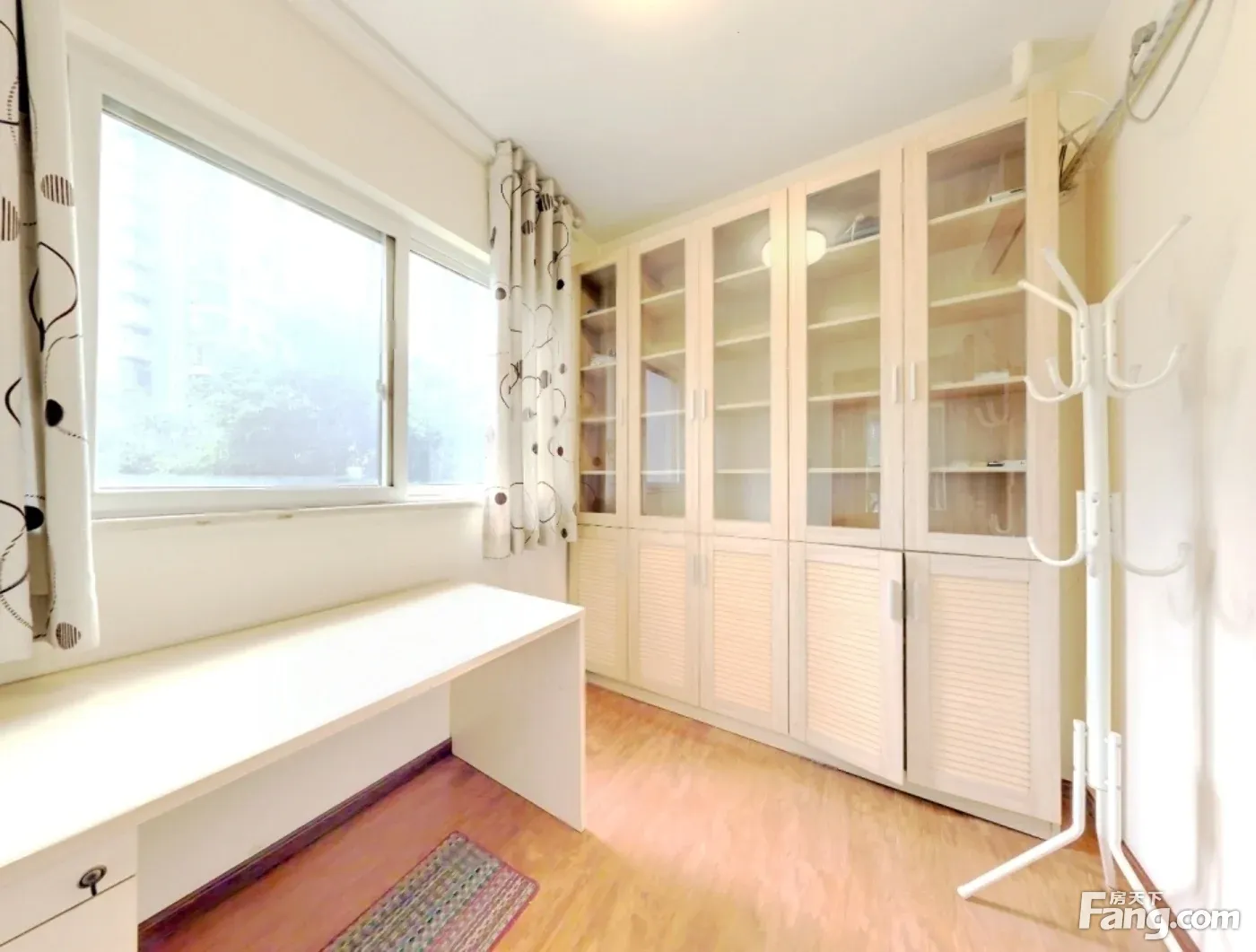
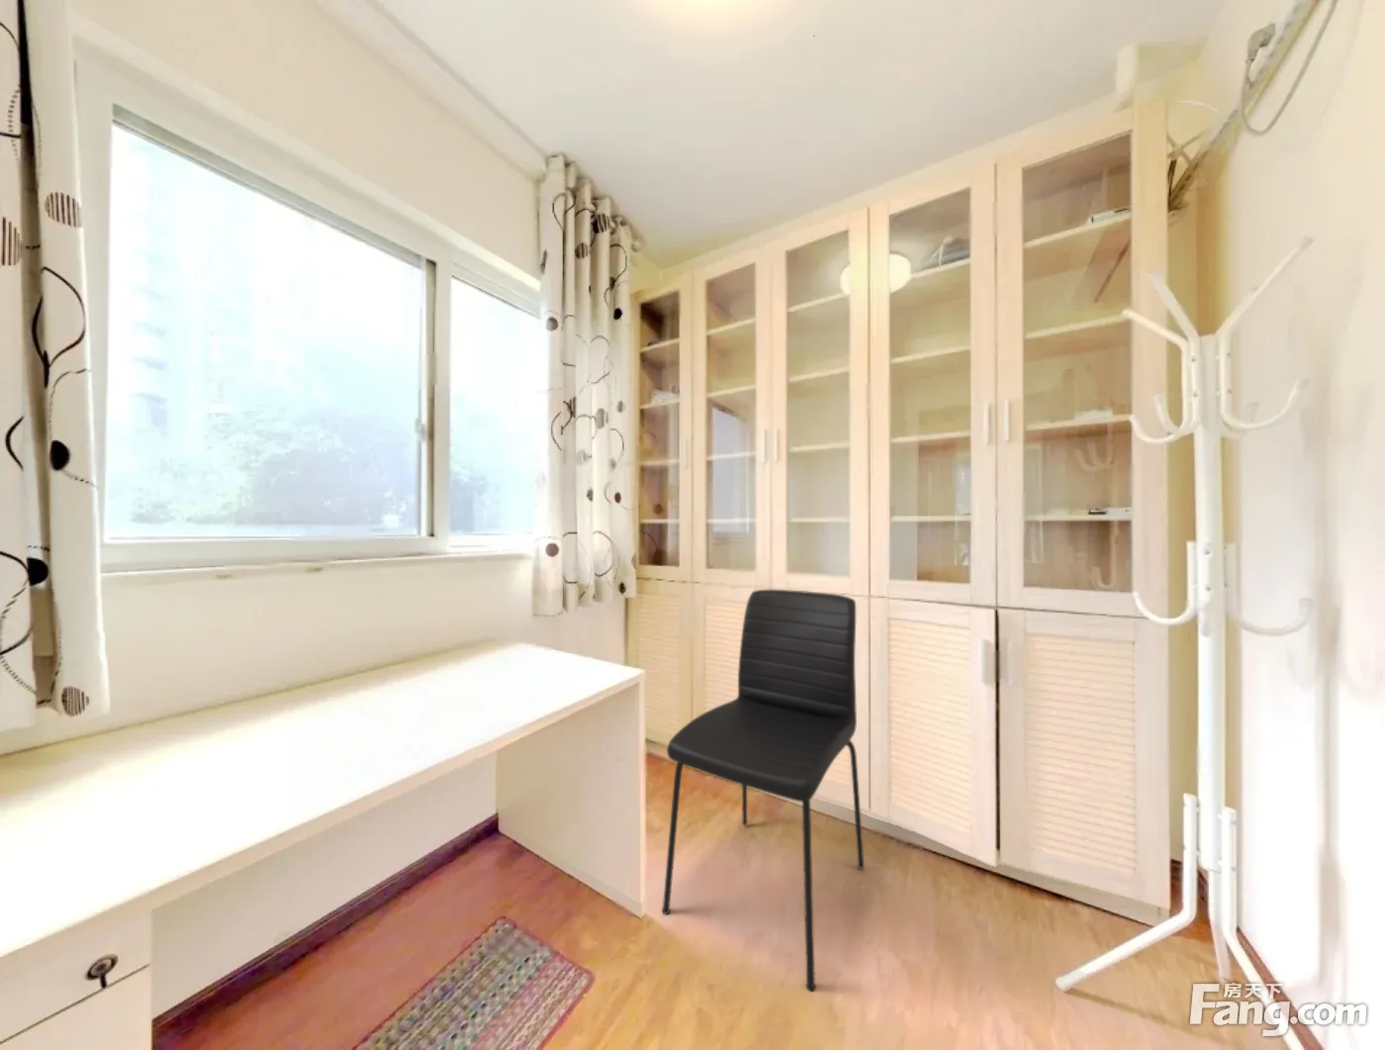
+ chair (774, 742)
